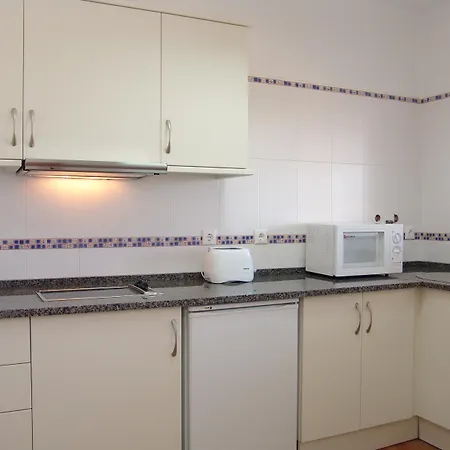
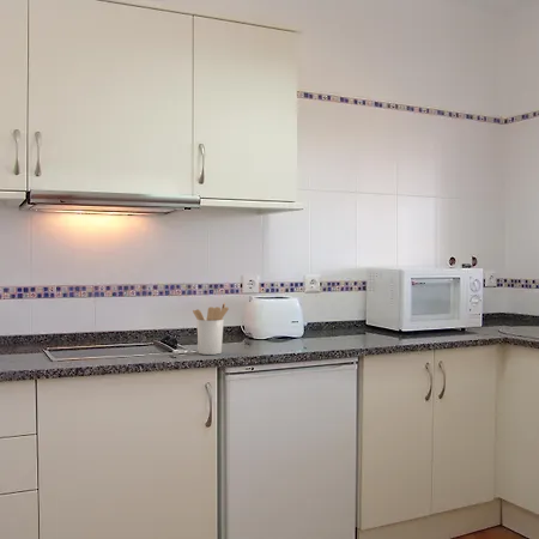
+ utensil holder (212, 328)
